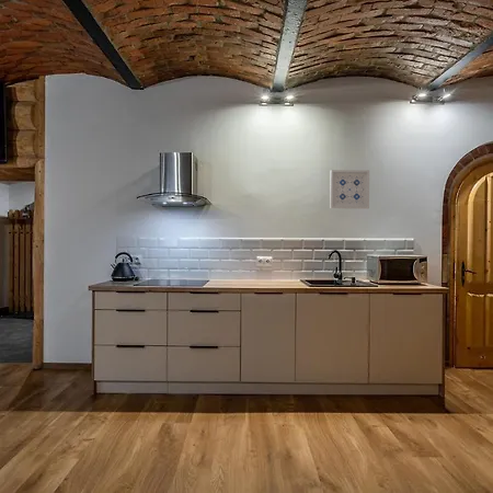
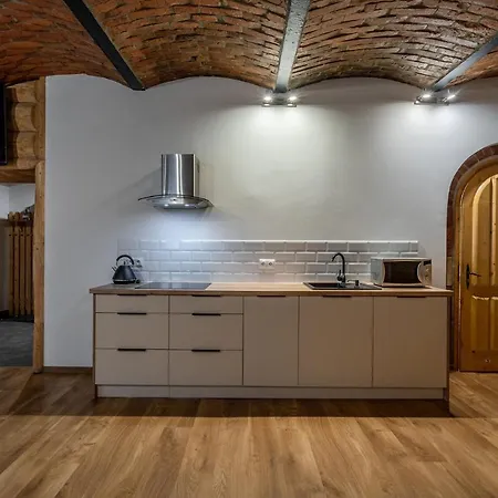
- wall art (349, 188)
